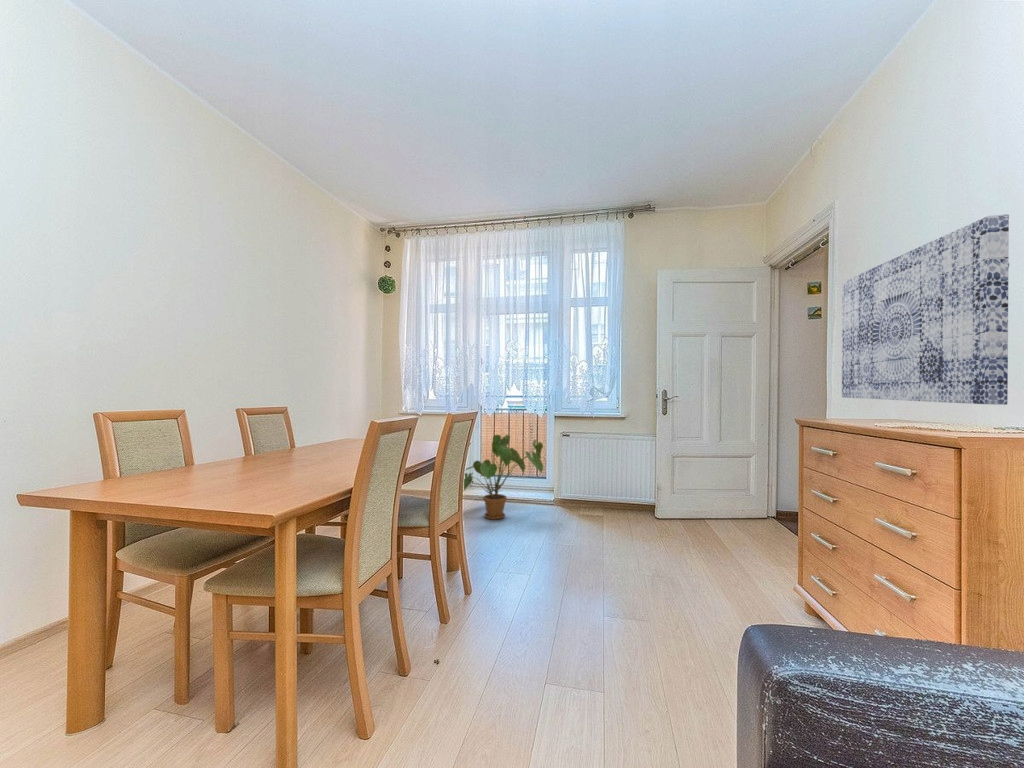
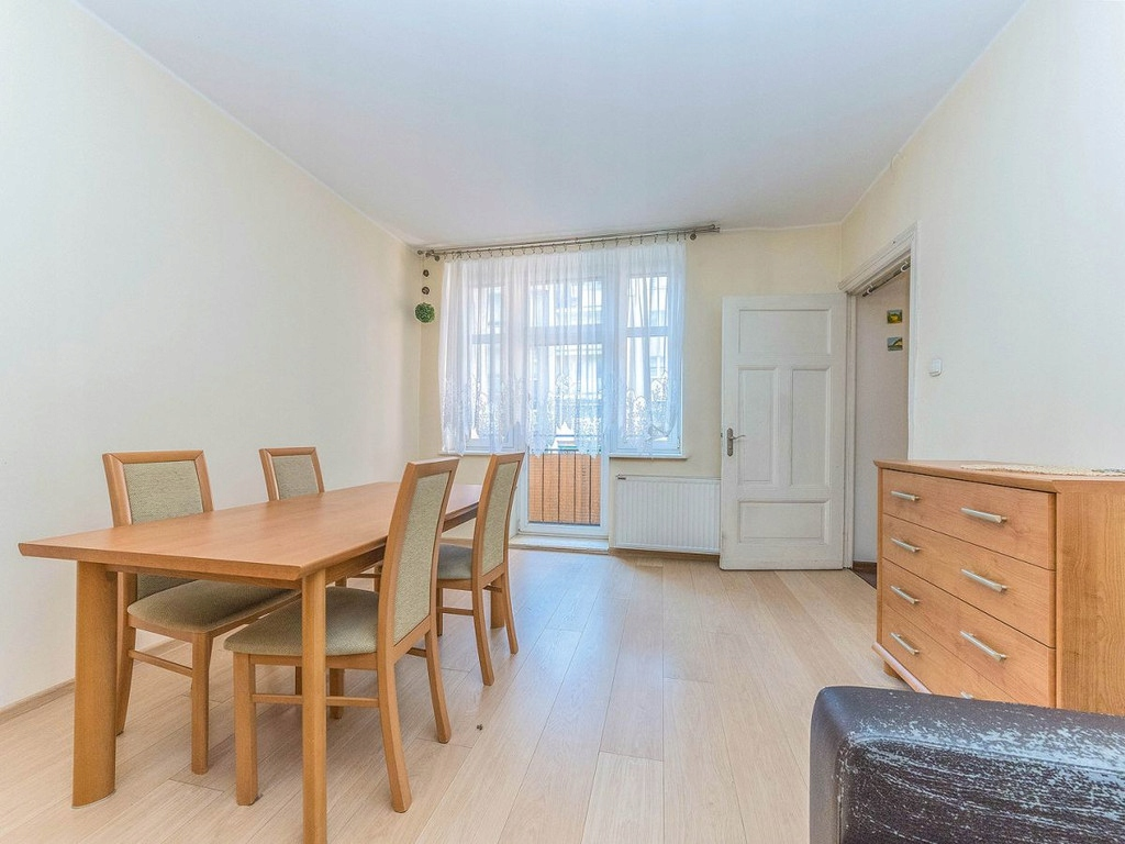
- house plant (502, 473)
- wall art (905, 328)
